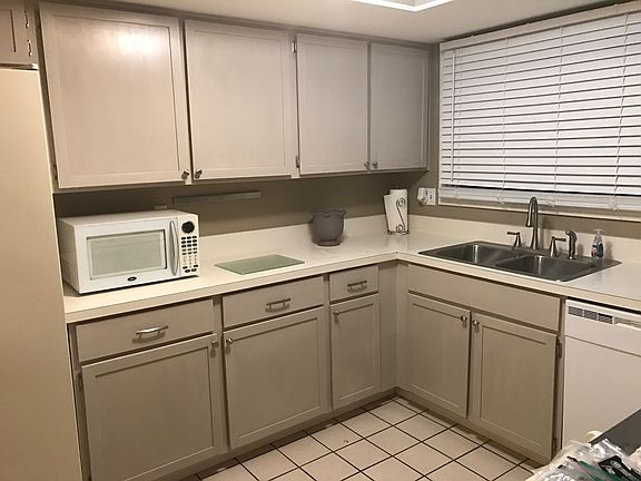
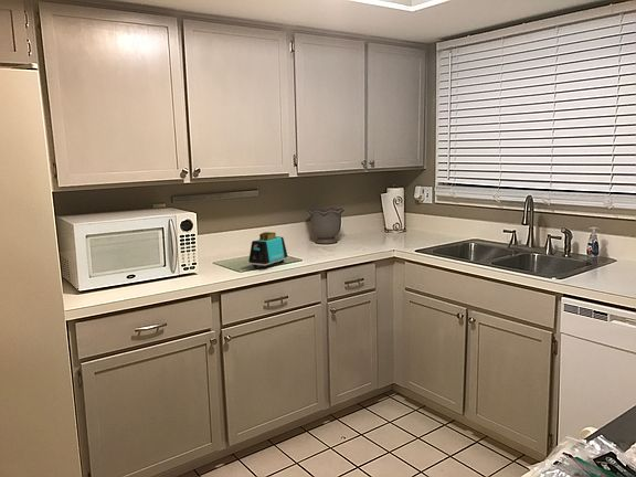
+ toaster (267, 248)
